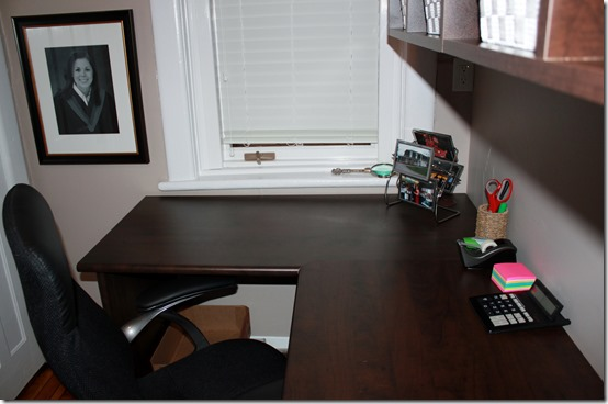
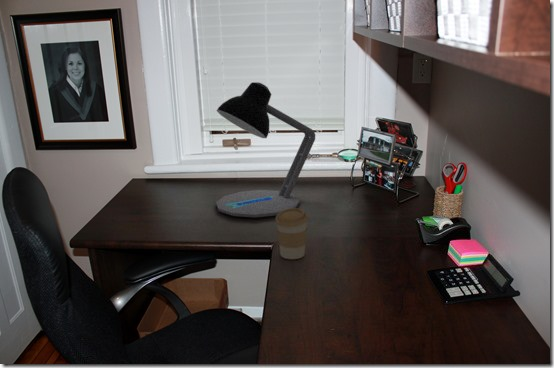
+ desk lamp (266, 137)
+ coffee cup (292, 233)
